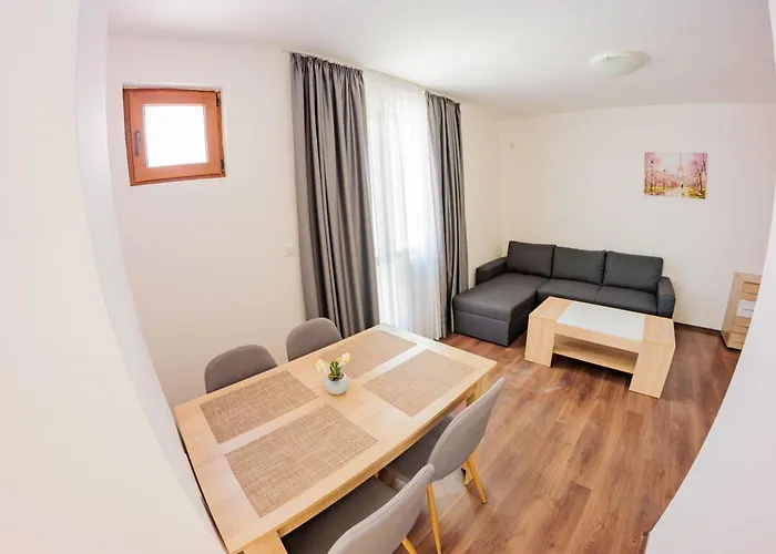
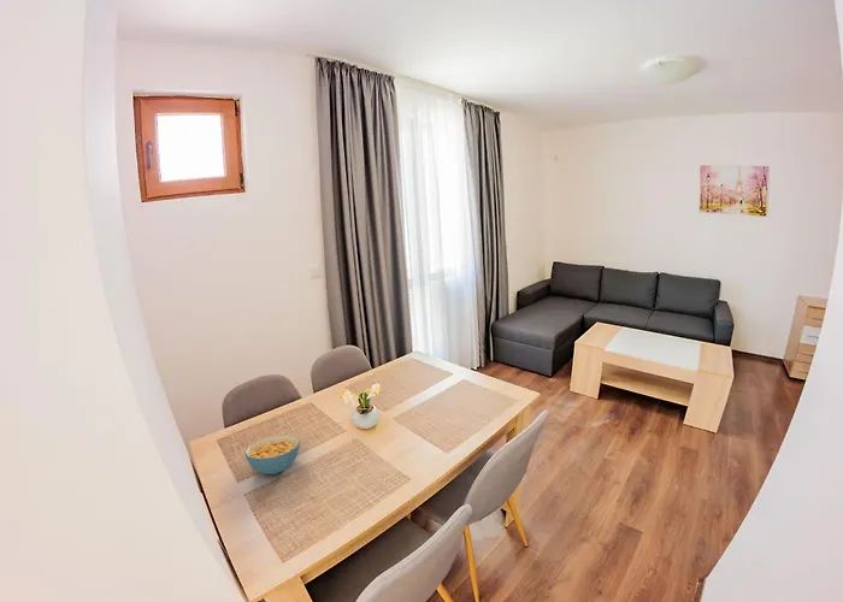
+ cereal bowl (273, 458)
